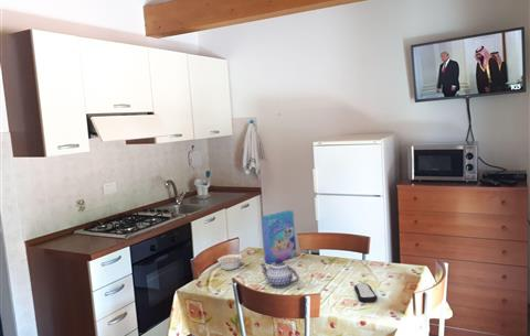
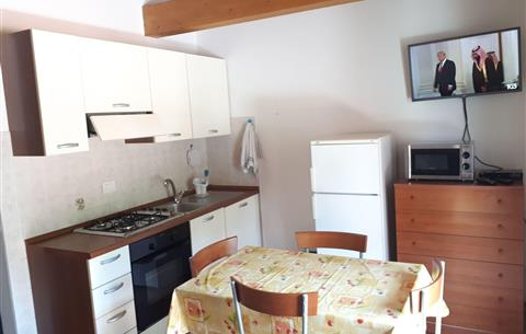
- remote control (364, 292)
- teapot (278, 271)
- legume (231, 261)
- cereal box (278, 236)
